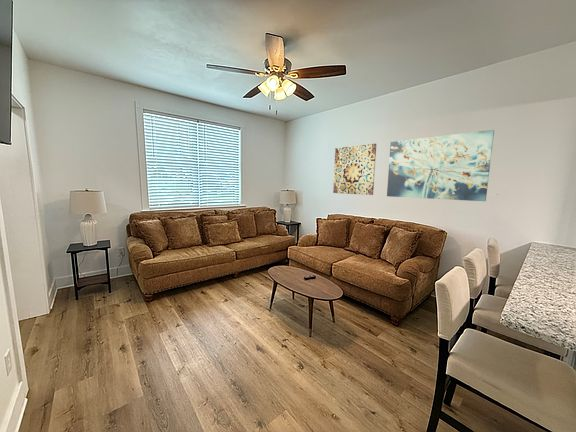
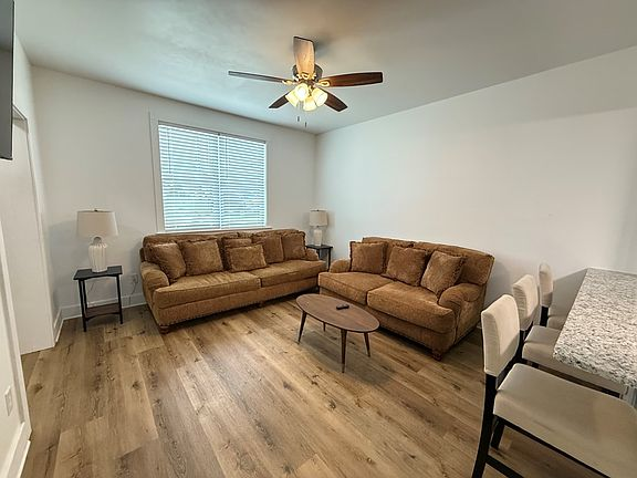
- wall art (353, 170)
- wall art (432, 168)
